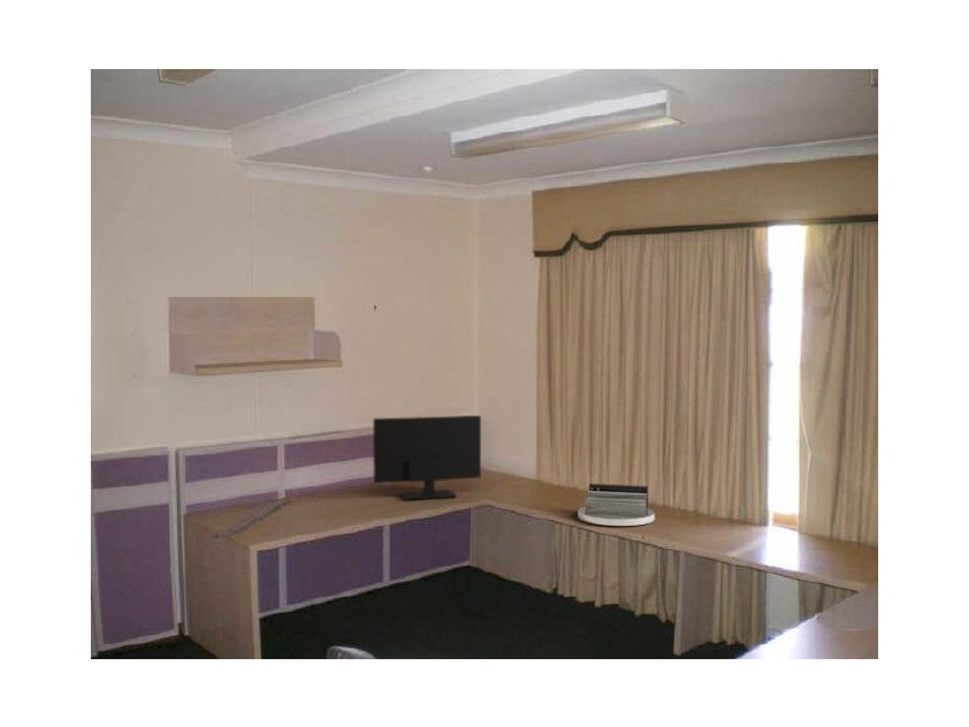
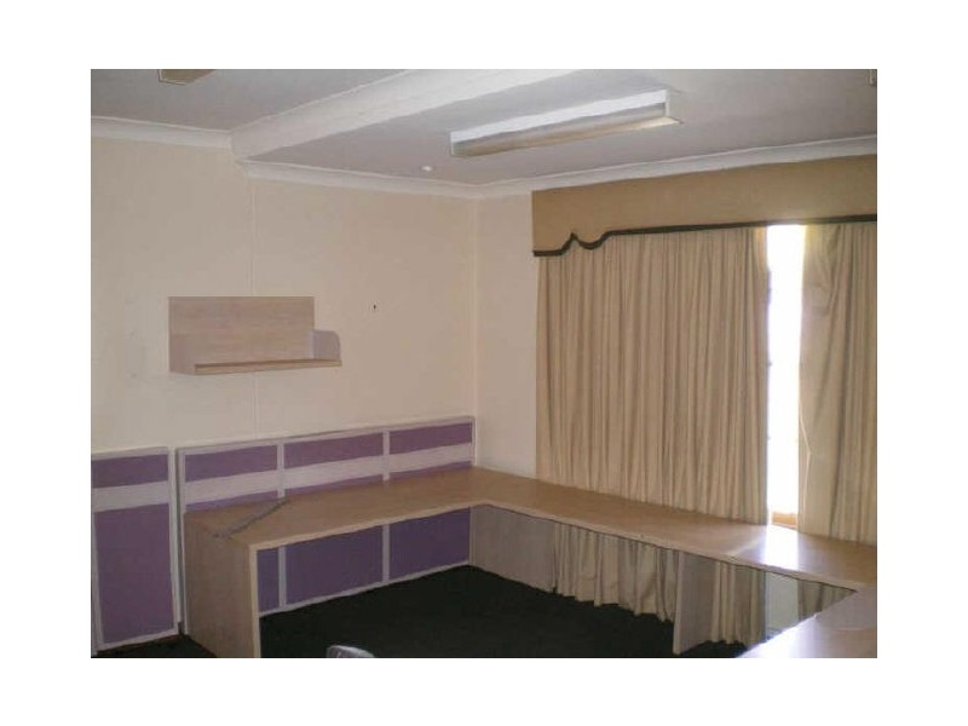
- desk organizer (615, 502)
- monitor (426, 456)
